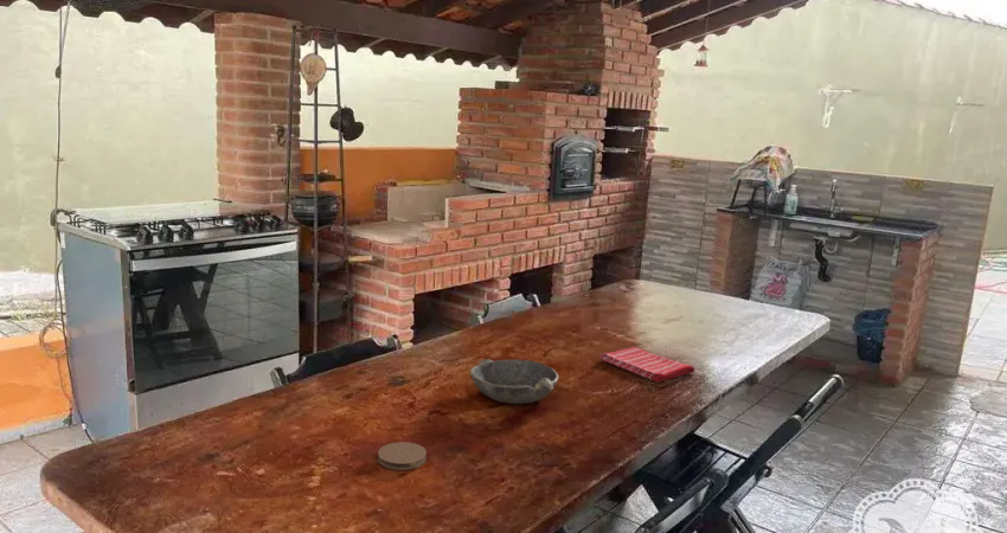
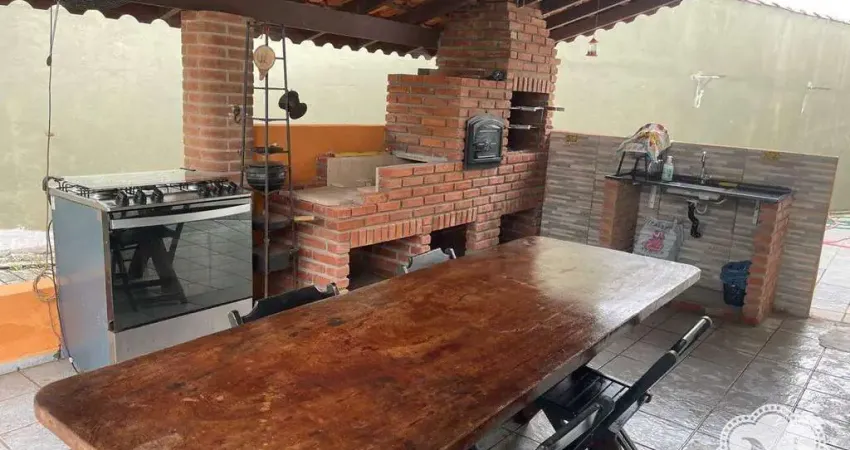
- bowl (515, 380)
- dish towel (646, 362)
- coaster (402, 455)
